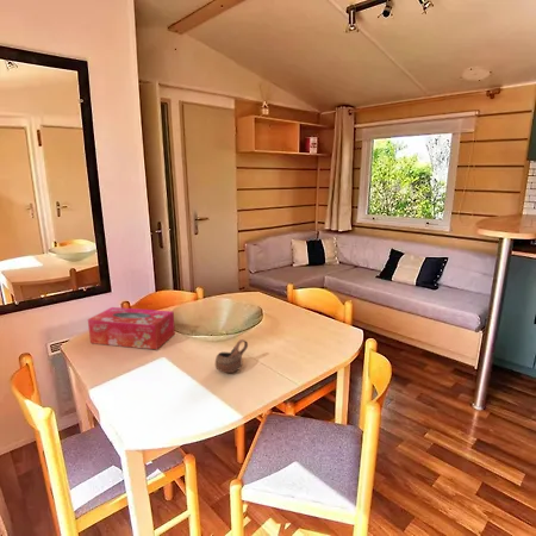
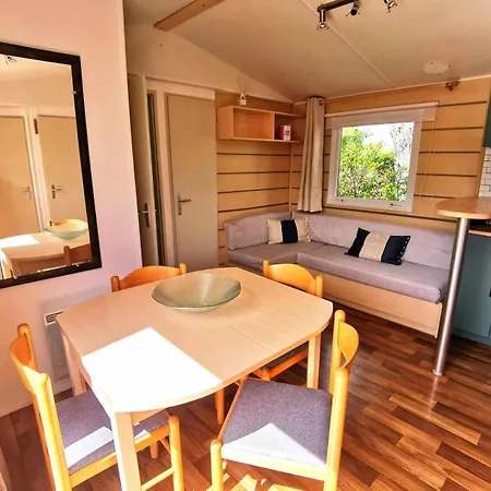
- tissue box (132, 326)
- cup (232, 356)
